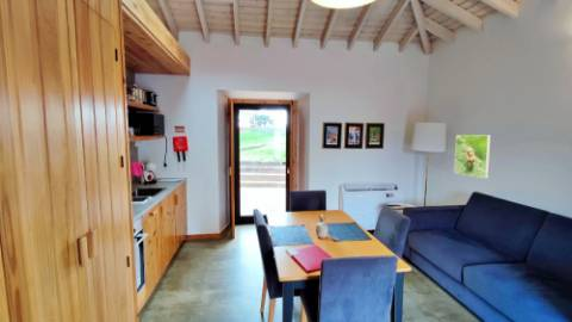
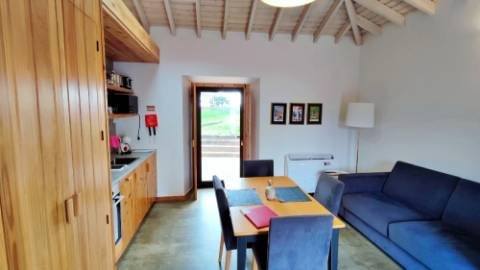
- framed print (471, 155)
